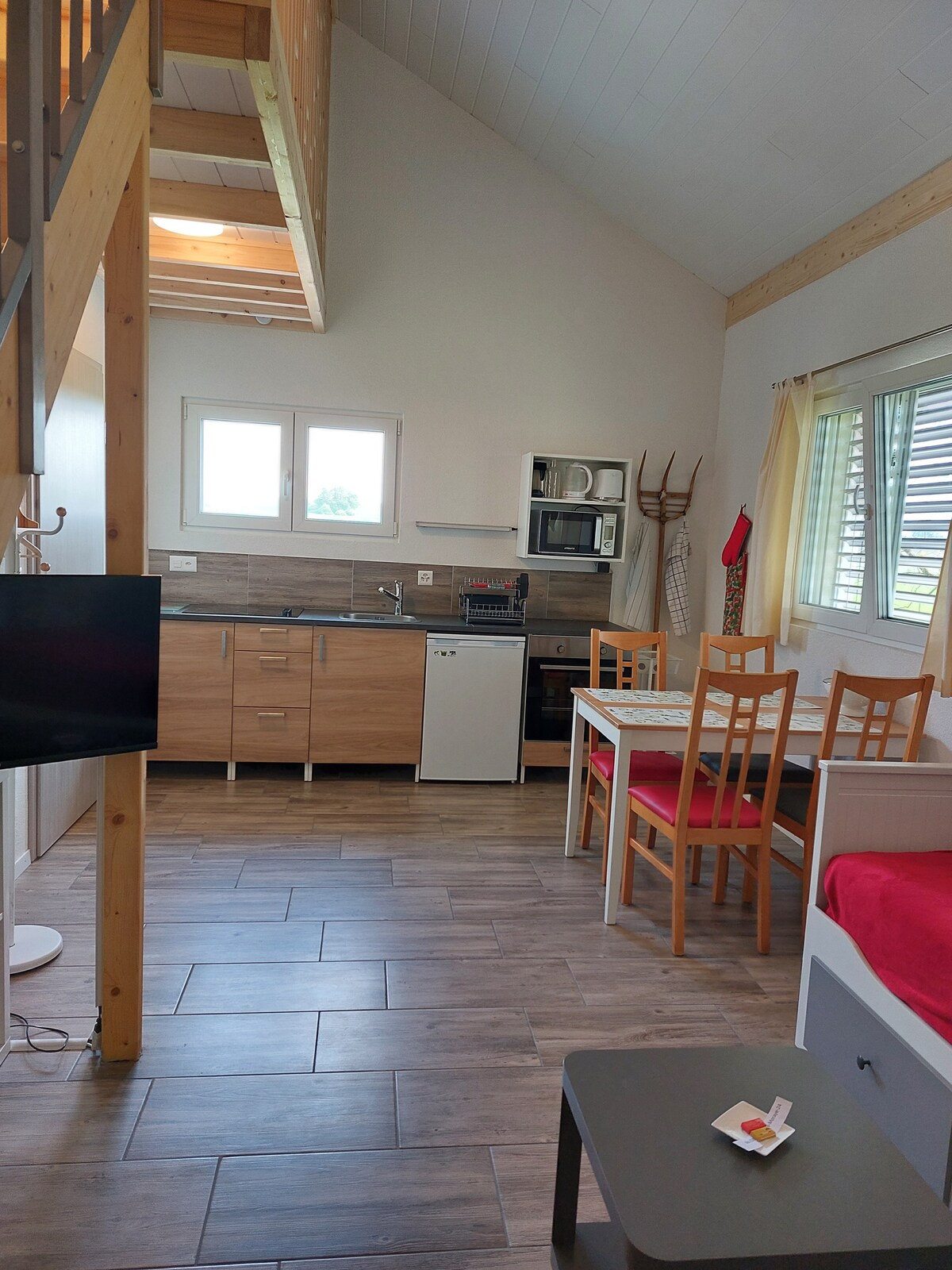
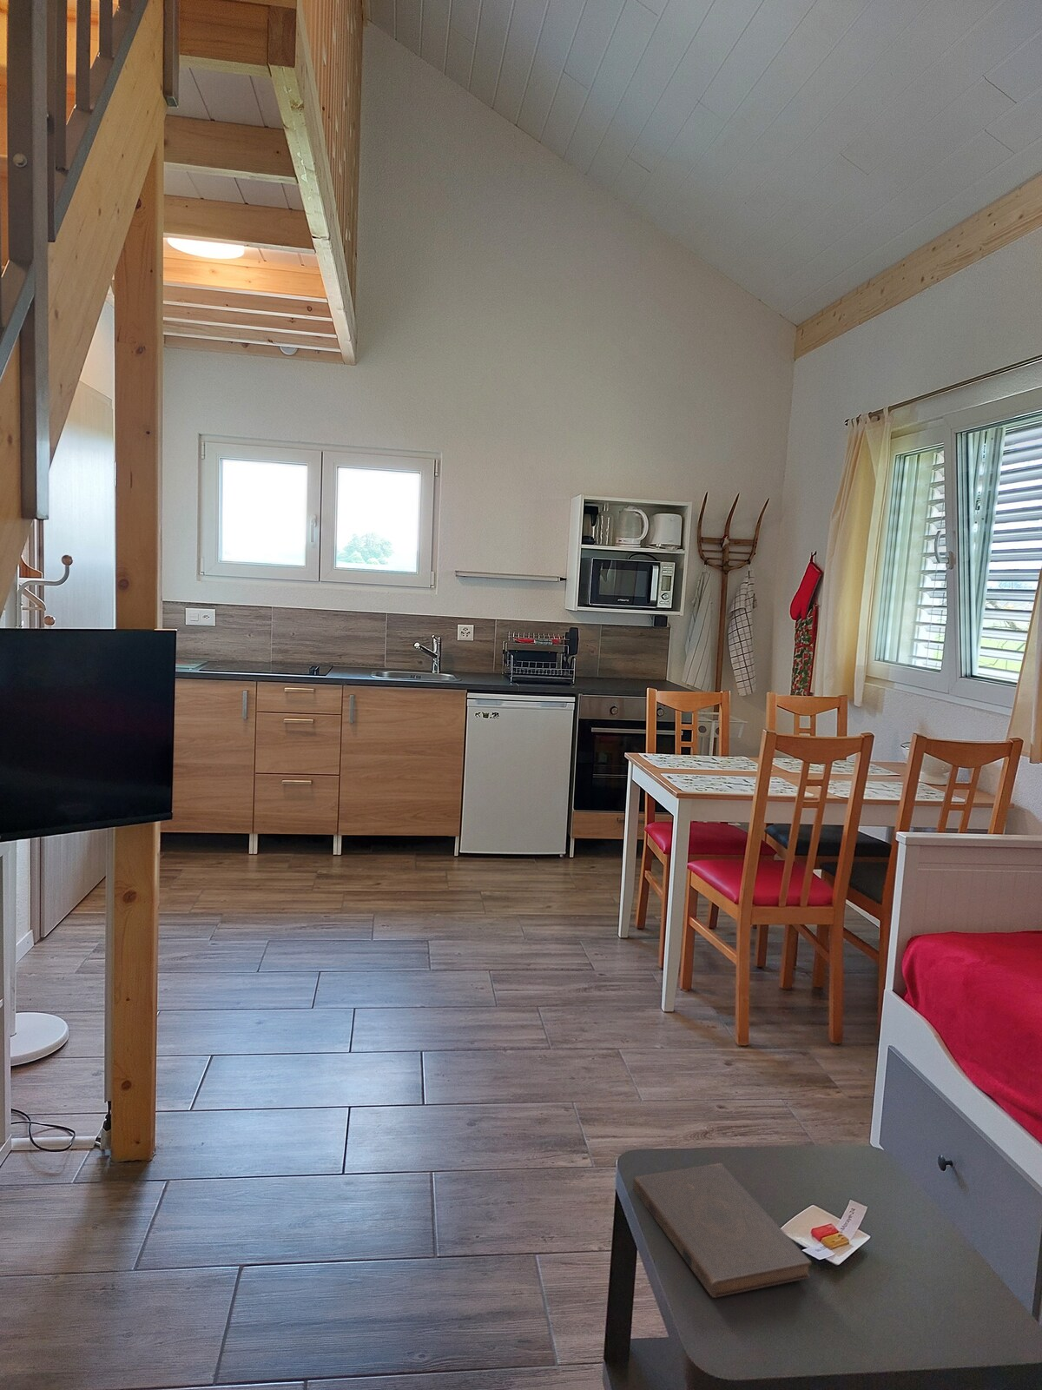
+ book (716, 1224)
